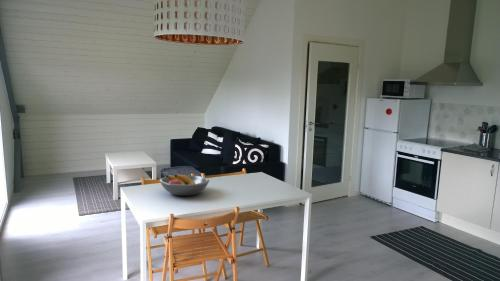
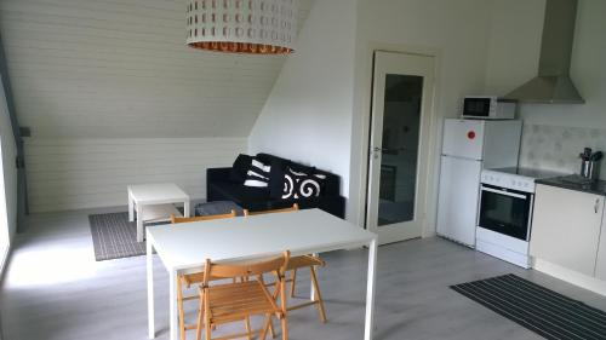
- fruit bowl (184, 184)
